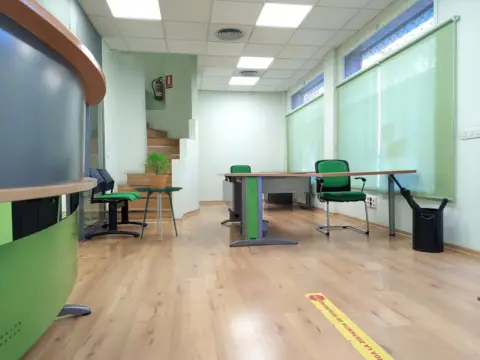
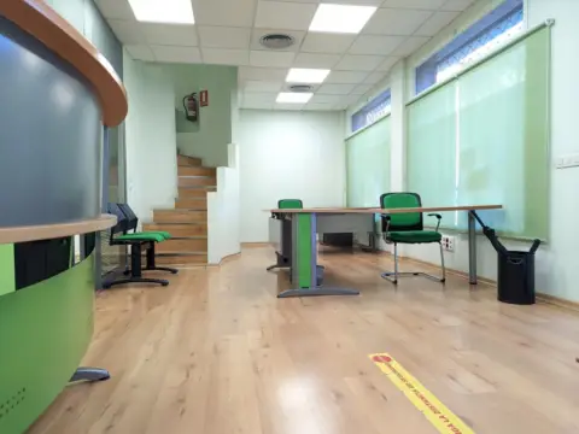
- potted plant (157, 169)
- side table (158, 212)
